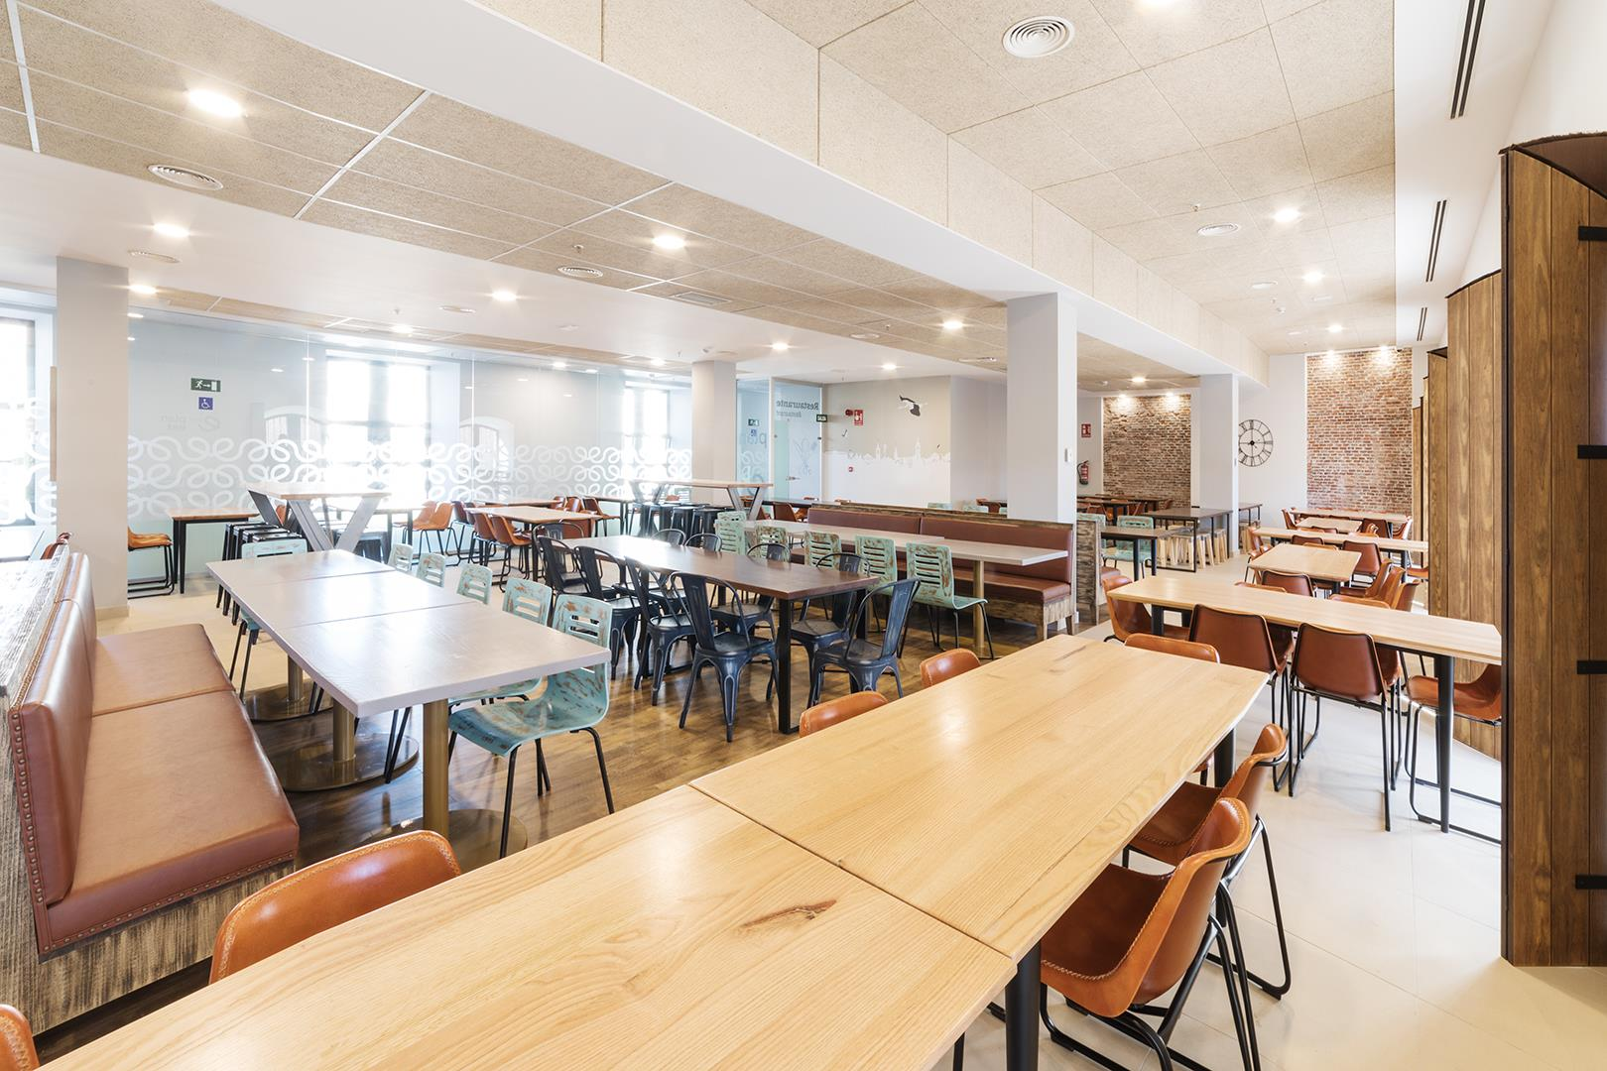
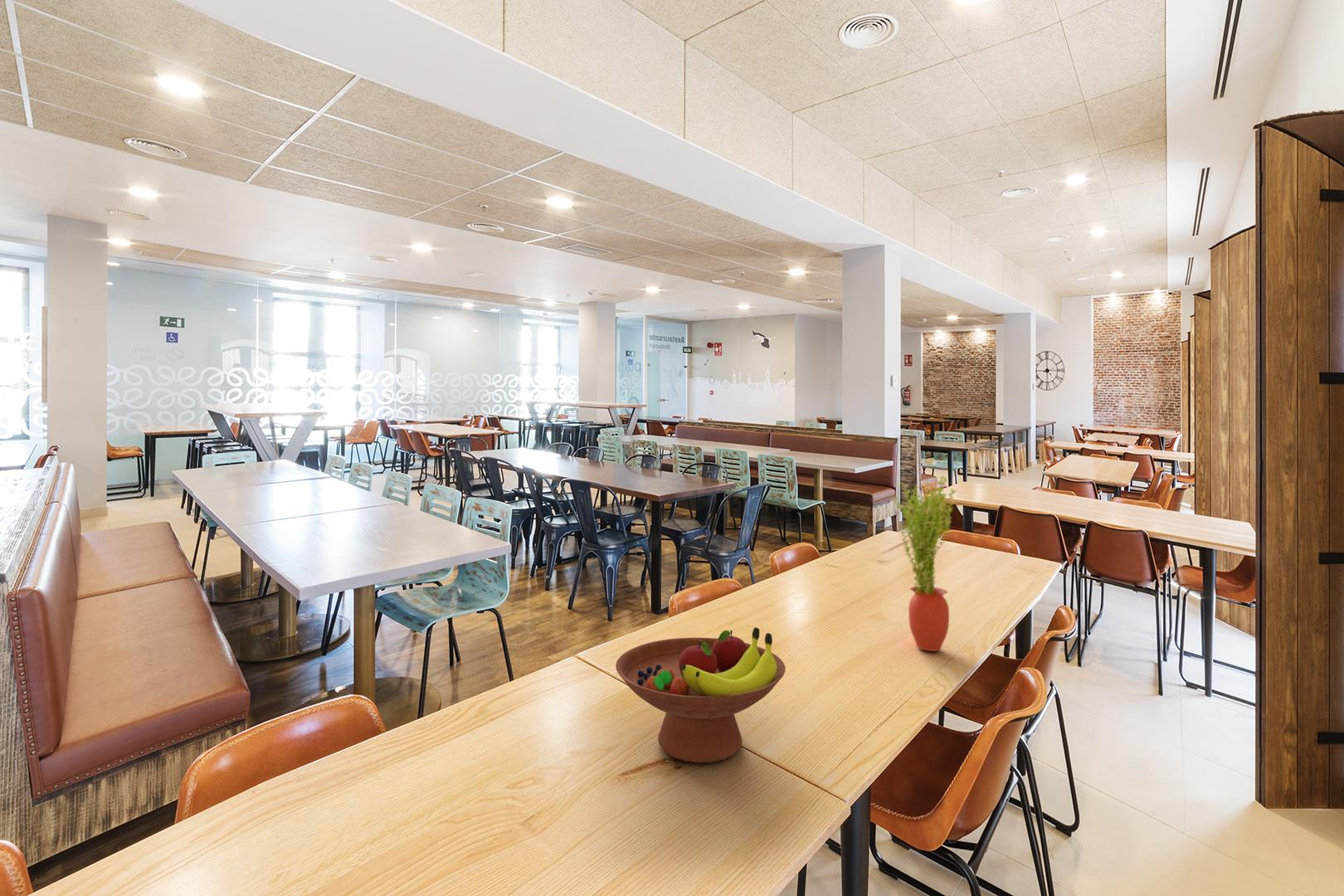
+ potted plant (924, 560)
+ fruit bowl (699, 688)
